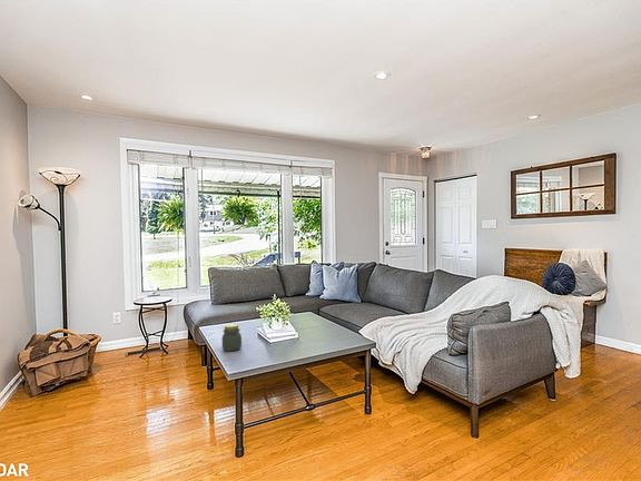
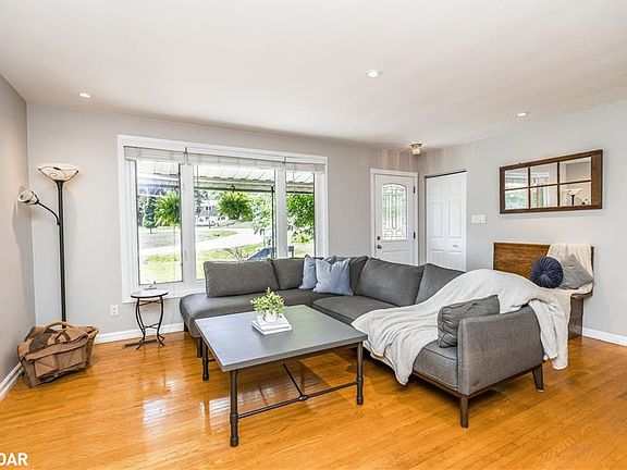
- jar (231, 336)
